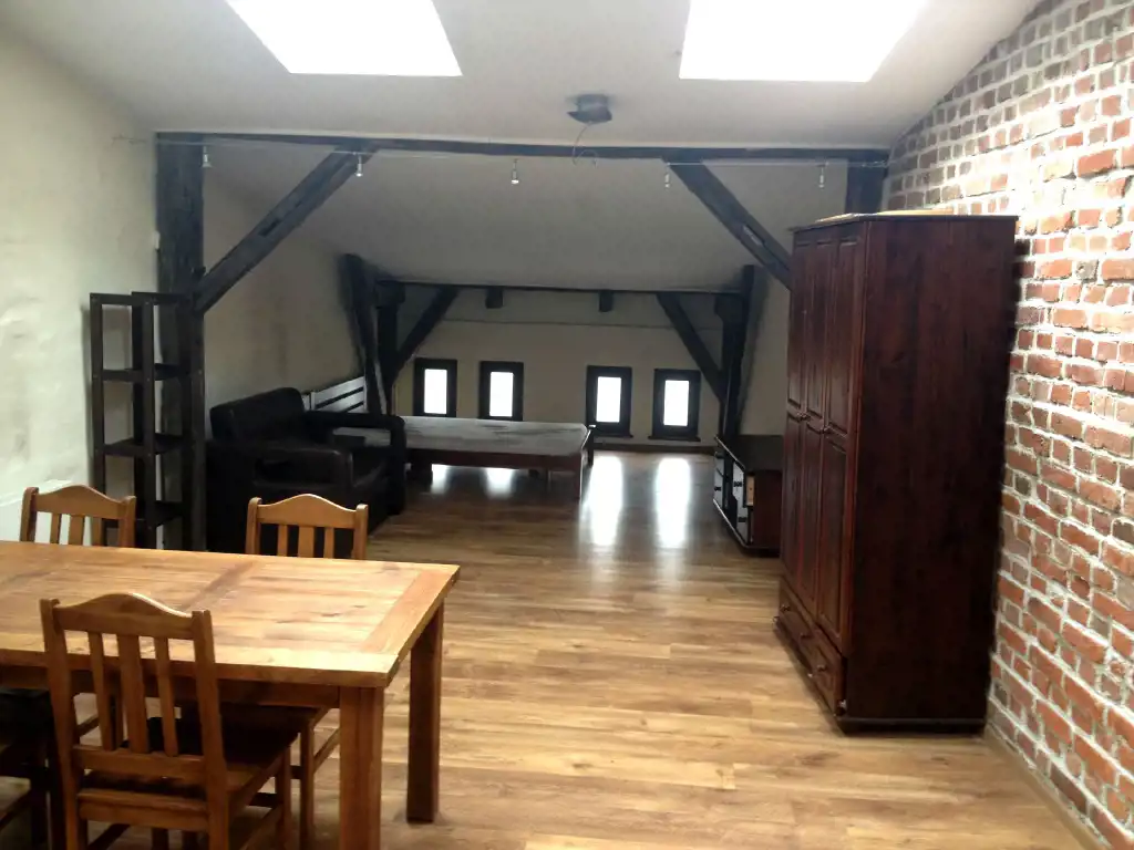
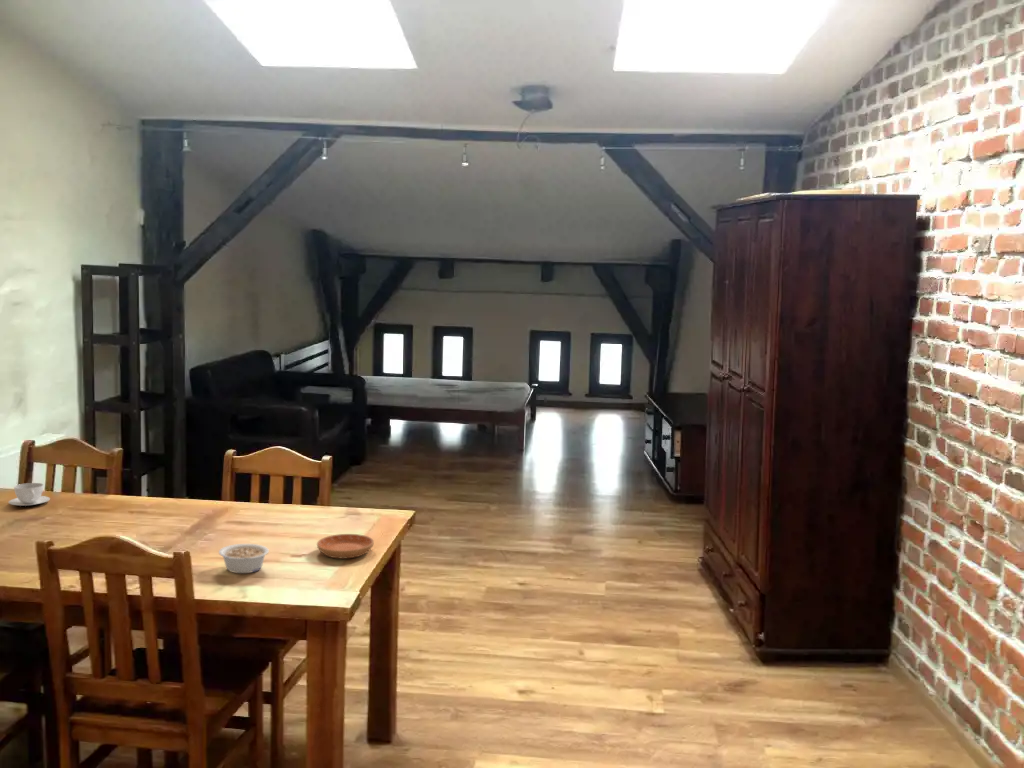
+ teacup (29, 494)
+ saucer (345, 546)
+ legume (245, 558)
